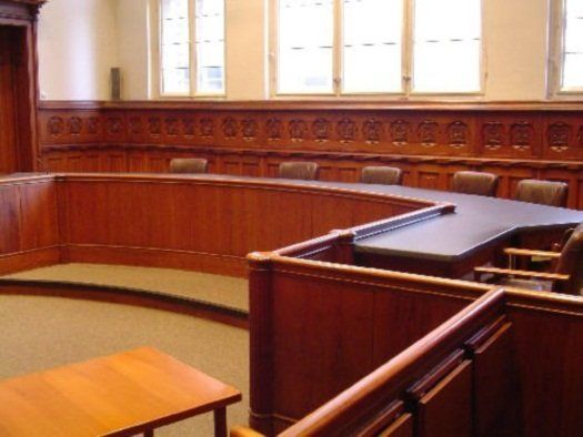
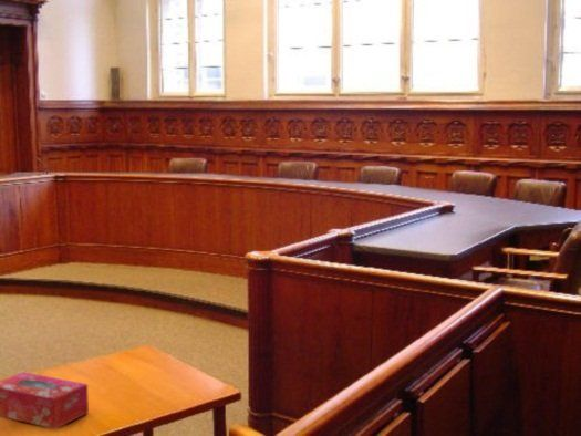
+ tissue box (38, 398)
